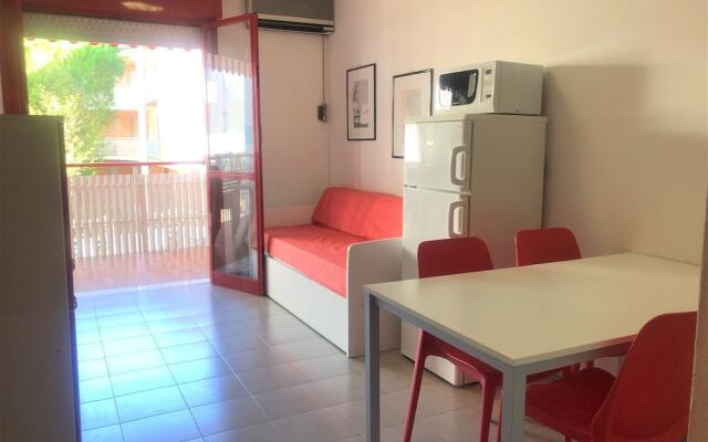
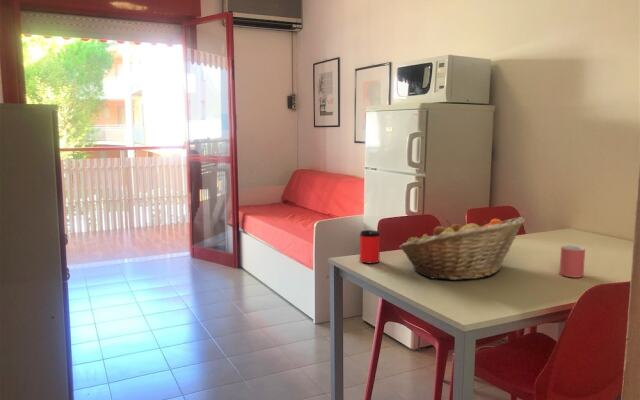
+ fruit basket (462, 243)
+ mug (574, 260)
+ can (369, 246)
